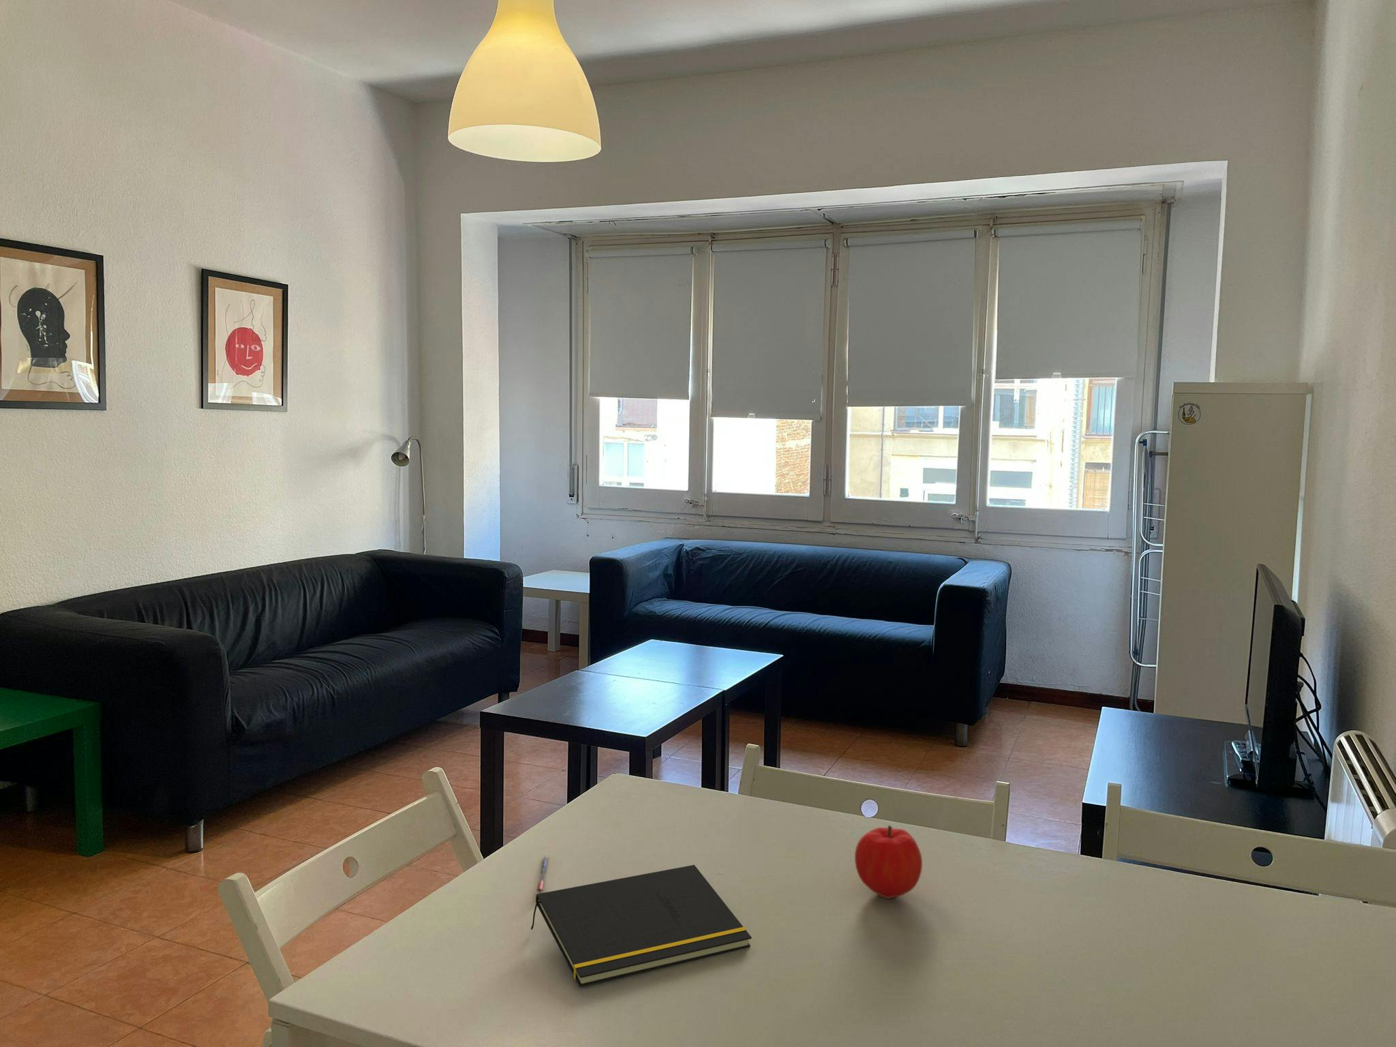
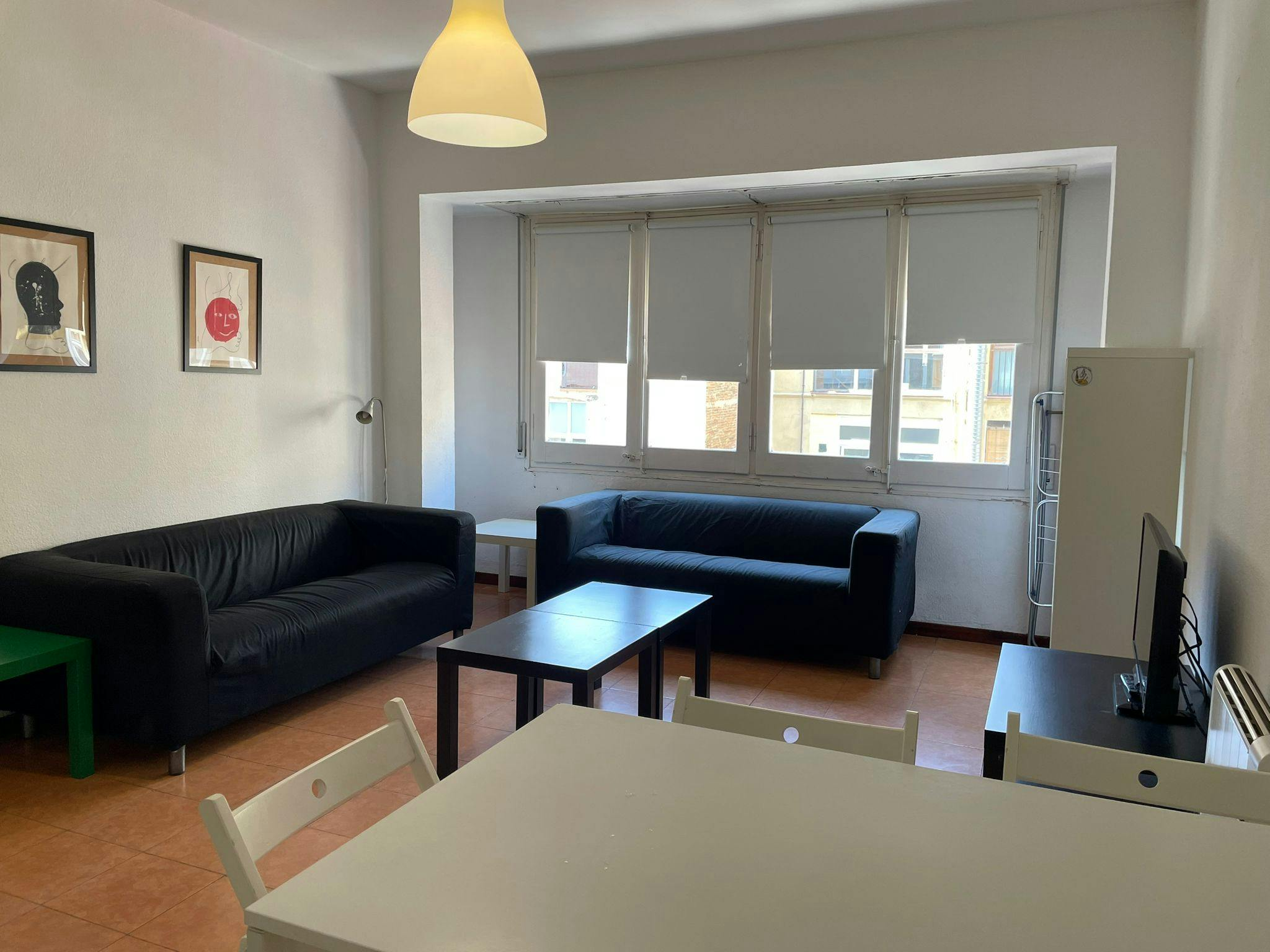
- pen (543, 872)
- fruit (887, 860)
- notepad (642, 919)
